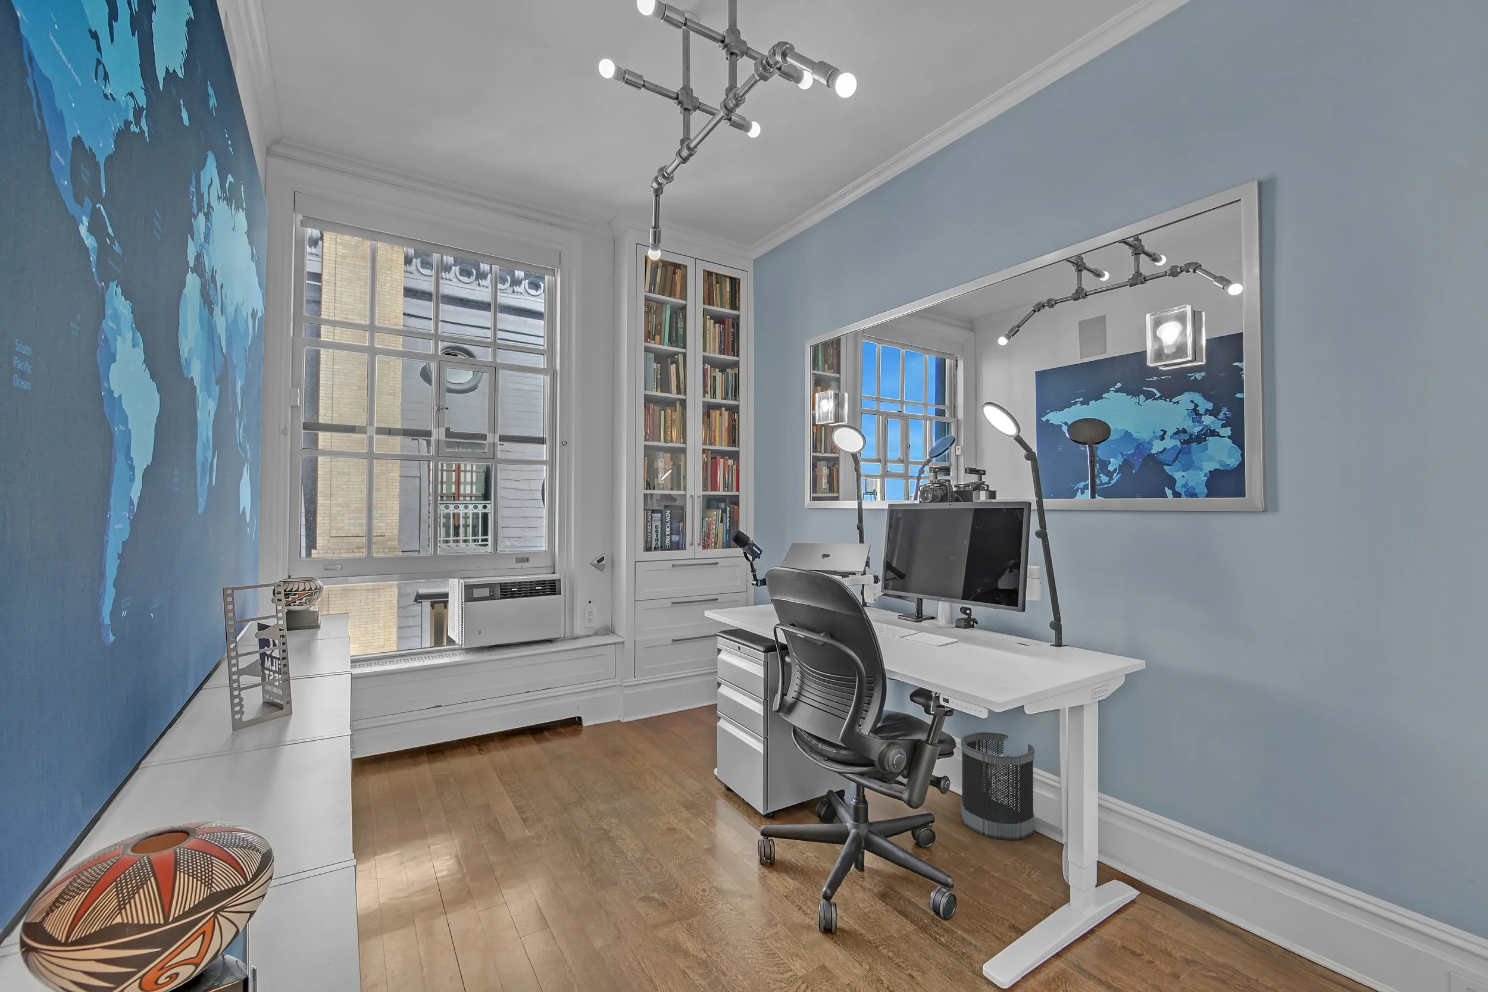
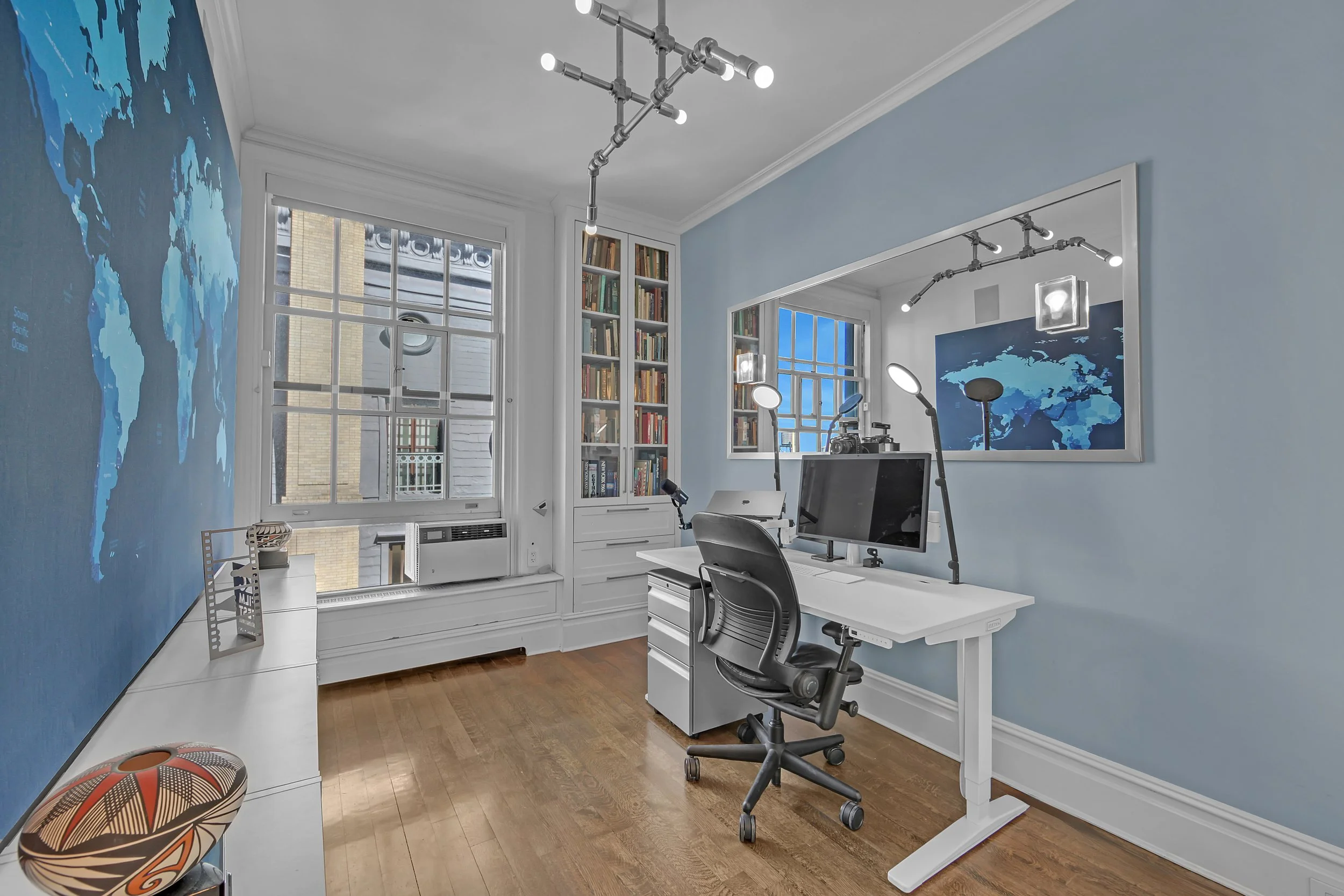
- wastebasket (996, 783)
